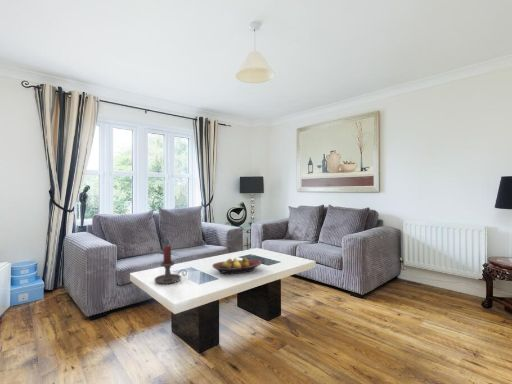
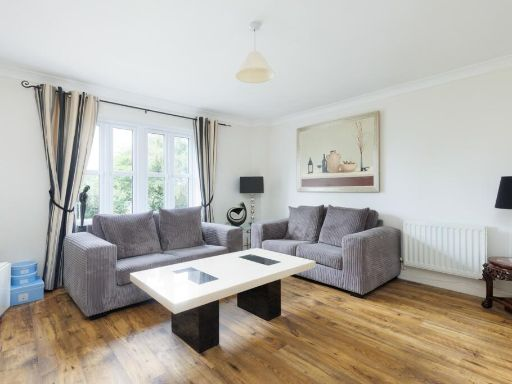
- candle holder (171, 262)
- fruit bowl (237, 264)
